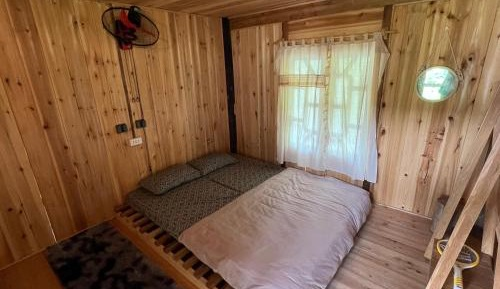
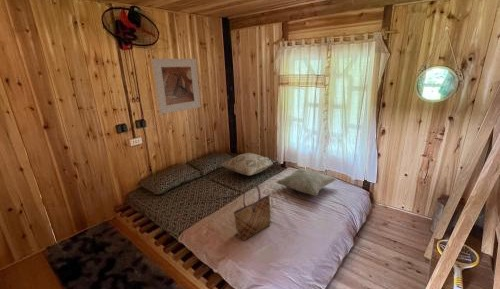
+ tote bag (253, 208)
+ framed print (178, 85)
+ decorative pillow (306, 180)
+ decorative pillow (249, 163)
